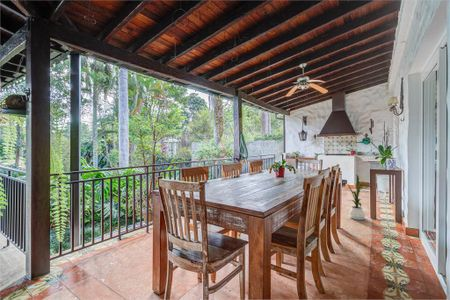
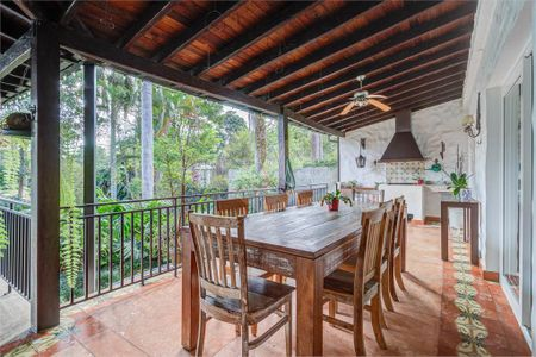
- house plant (357, 196)
